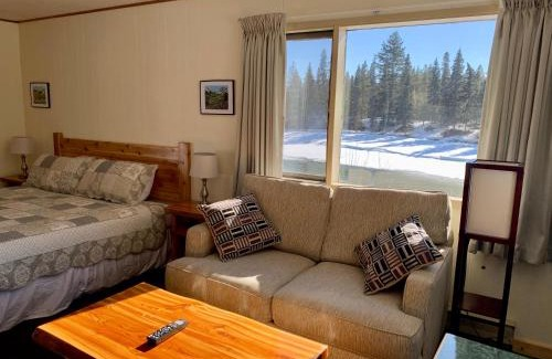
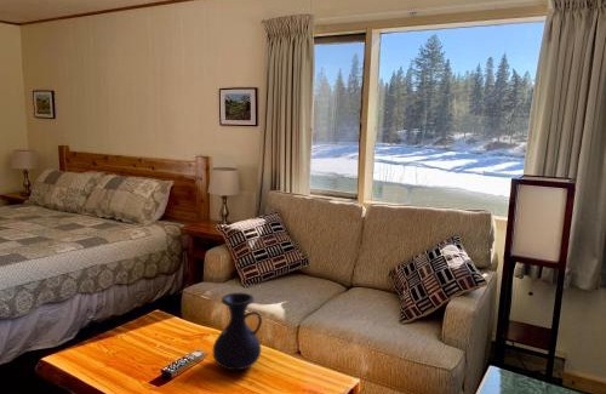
+ vase (236, 331)
